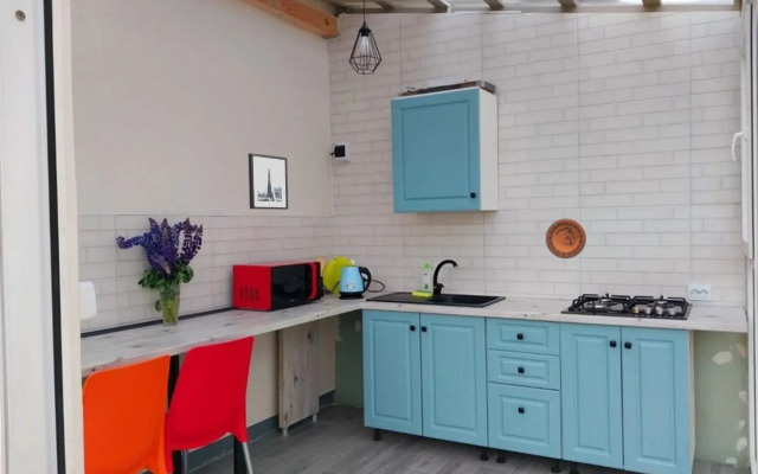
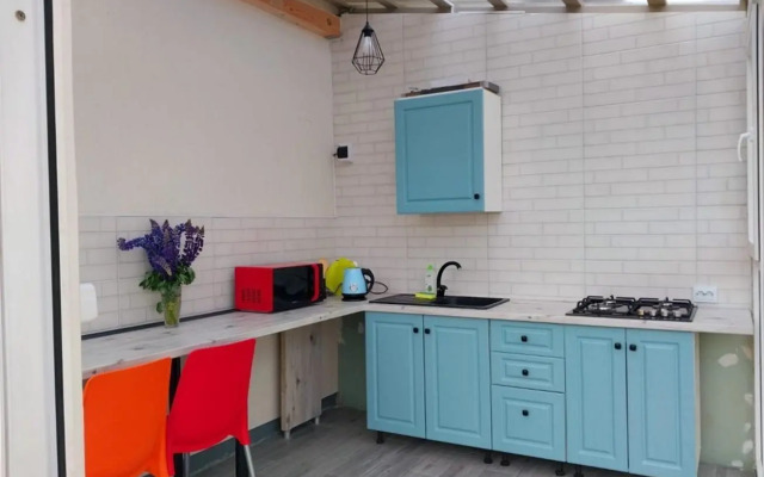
- wall art (269, 181)
- decorative plate (565, 238)
